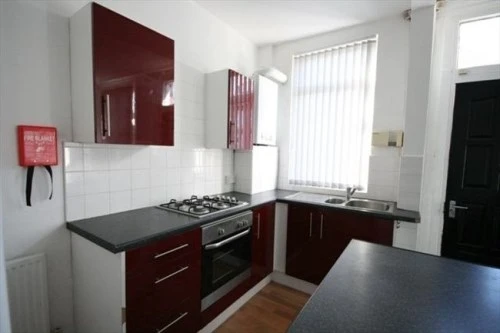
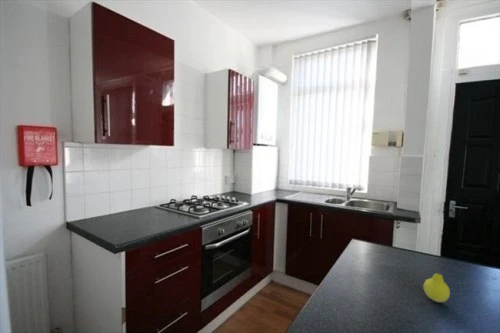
+ fruit (437, 282)
